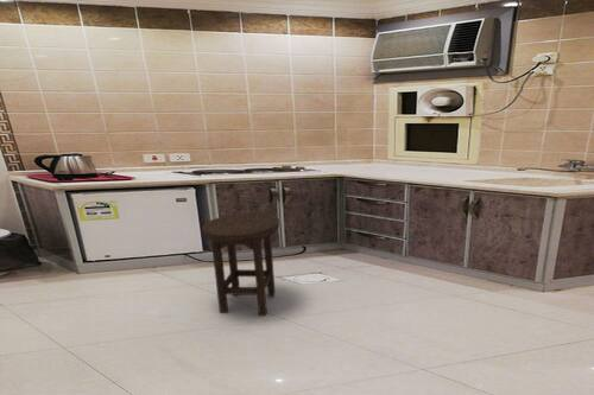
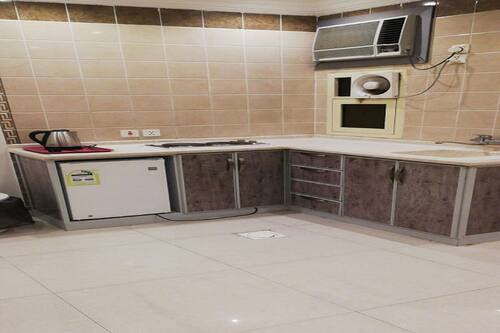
- stool (245, 269)
